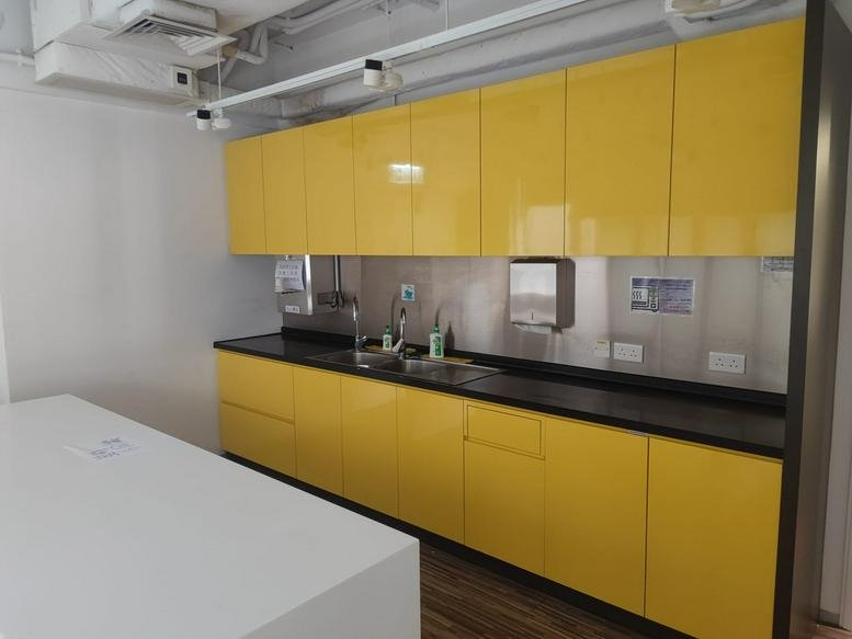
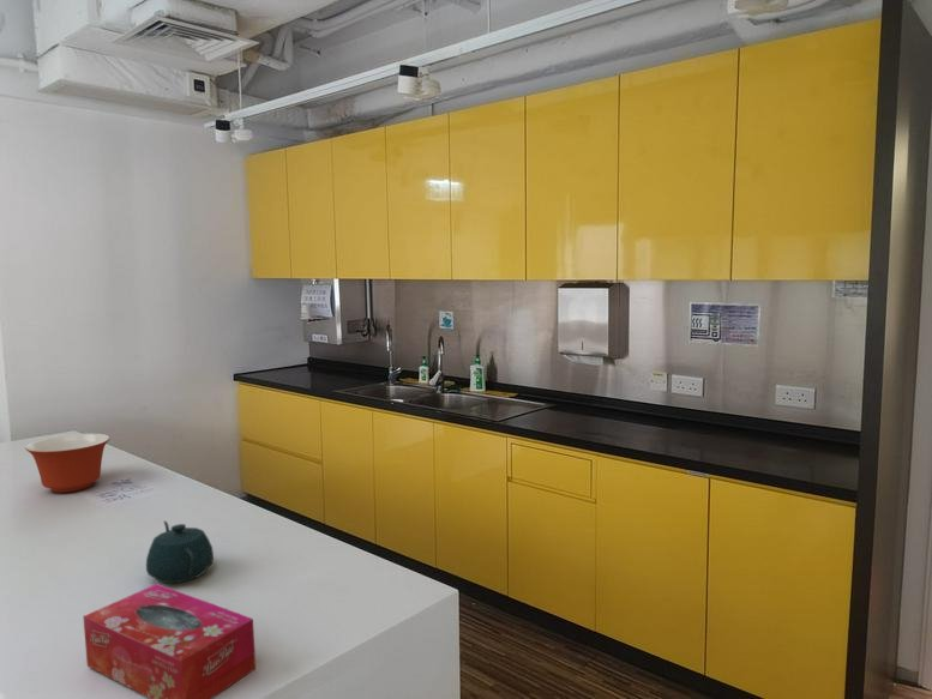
+ tissue box (169, 641)
+ mixing bowl (70, 464)
+ teapot (179, 548)
